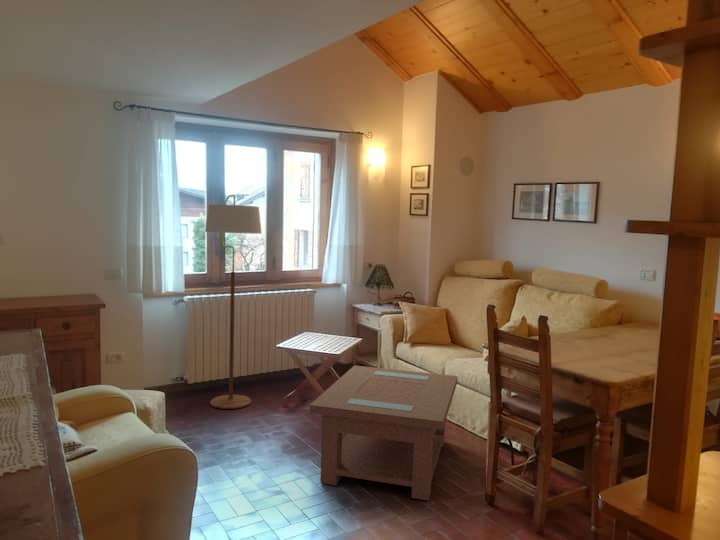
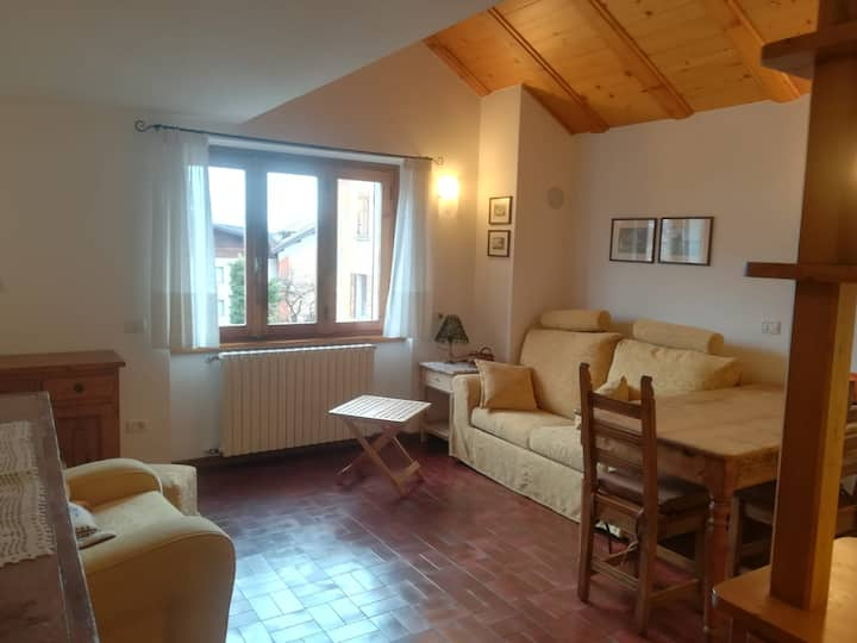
- floor lamp (231, 299)
- coffee table (389, 424)
